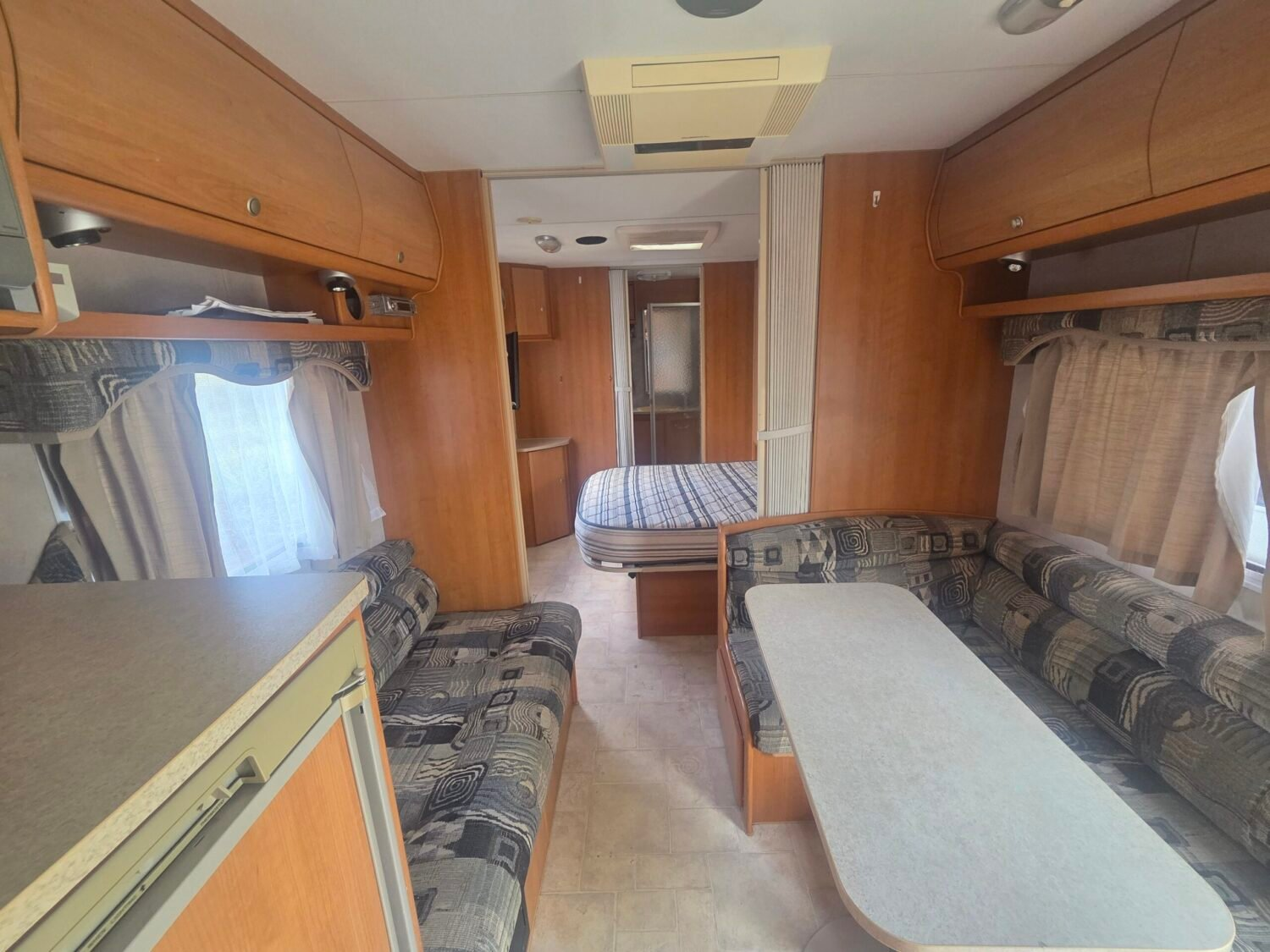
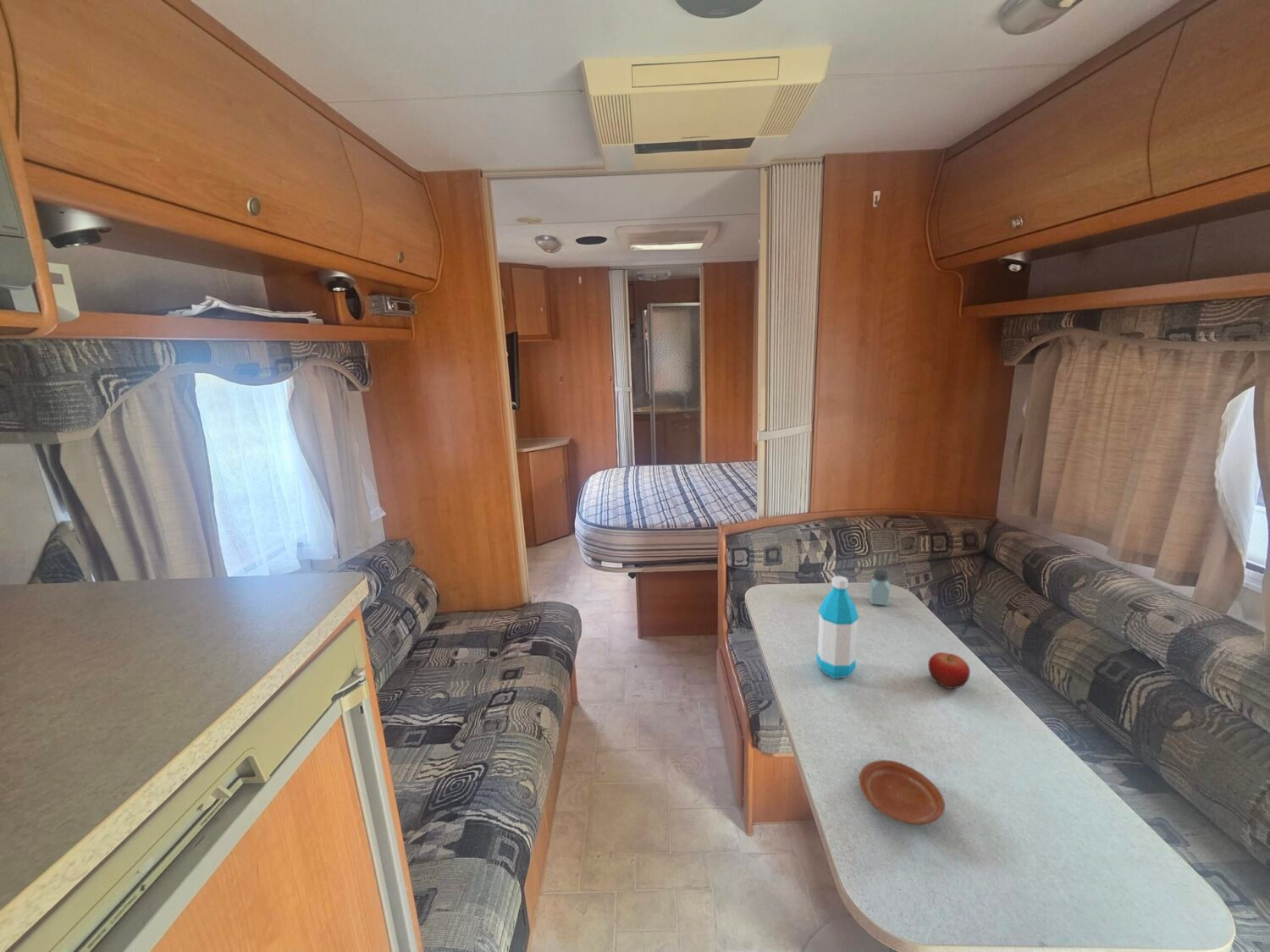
+ water bottle (837, 625)
+ saltshaker (880, 586)
+ plate (899, 795)
+ fruit (948, 668)
